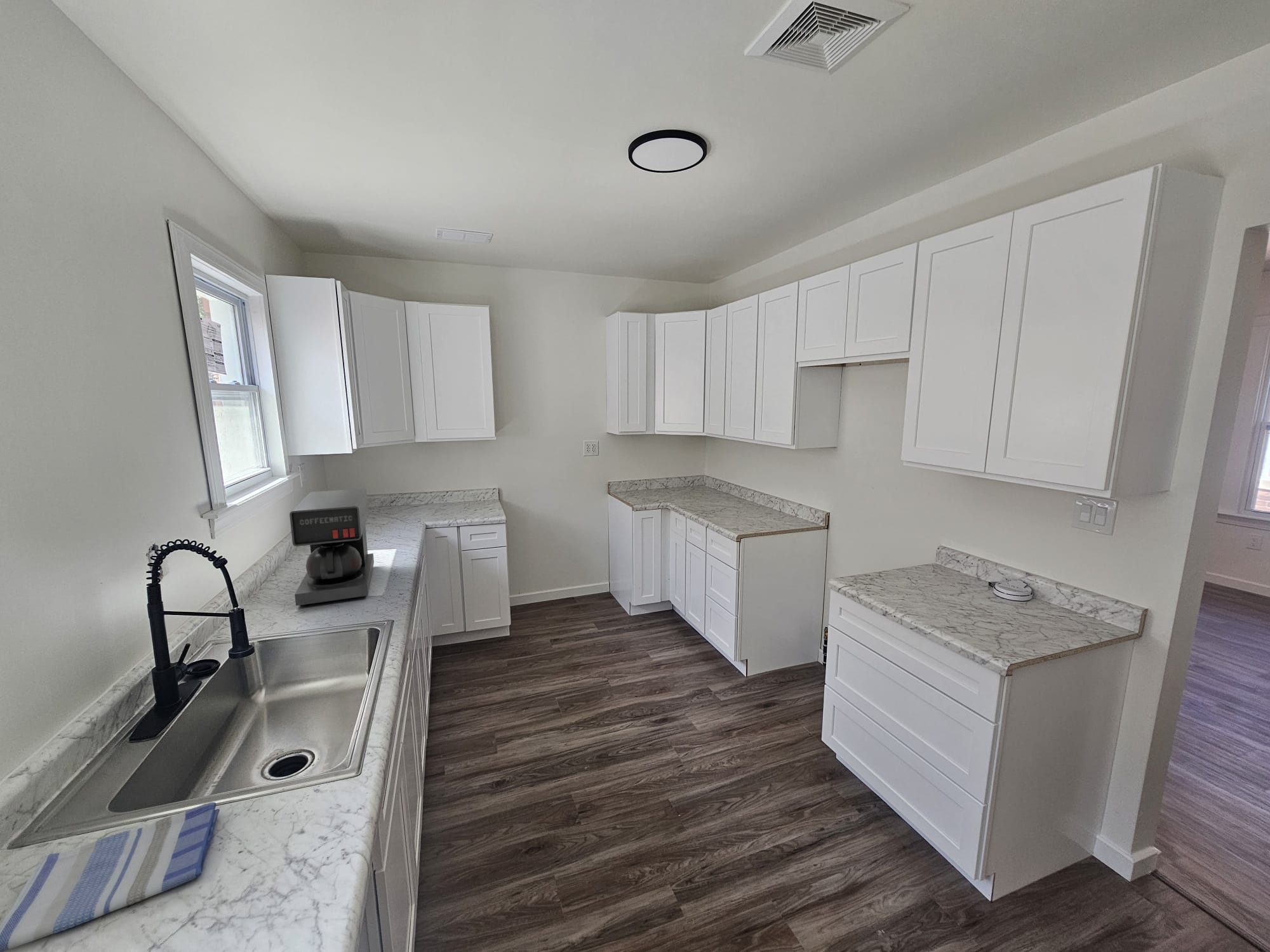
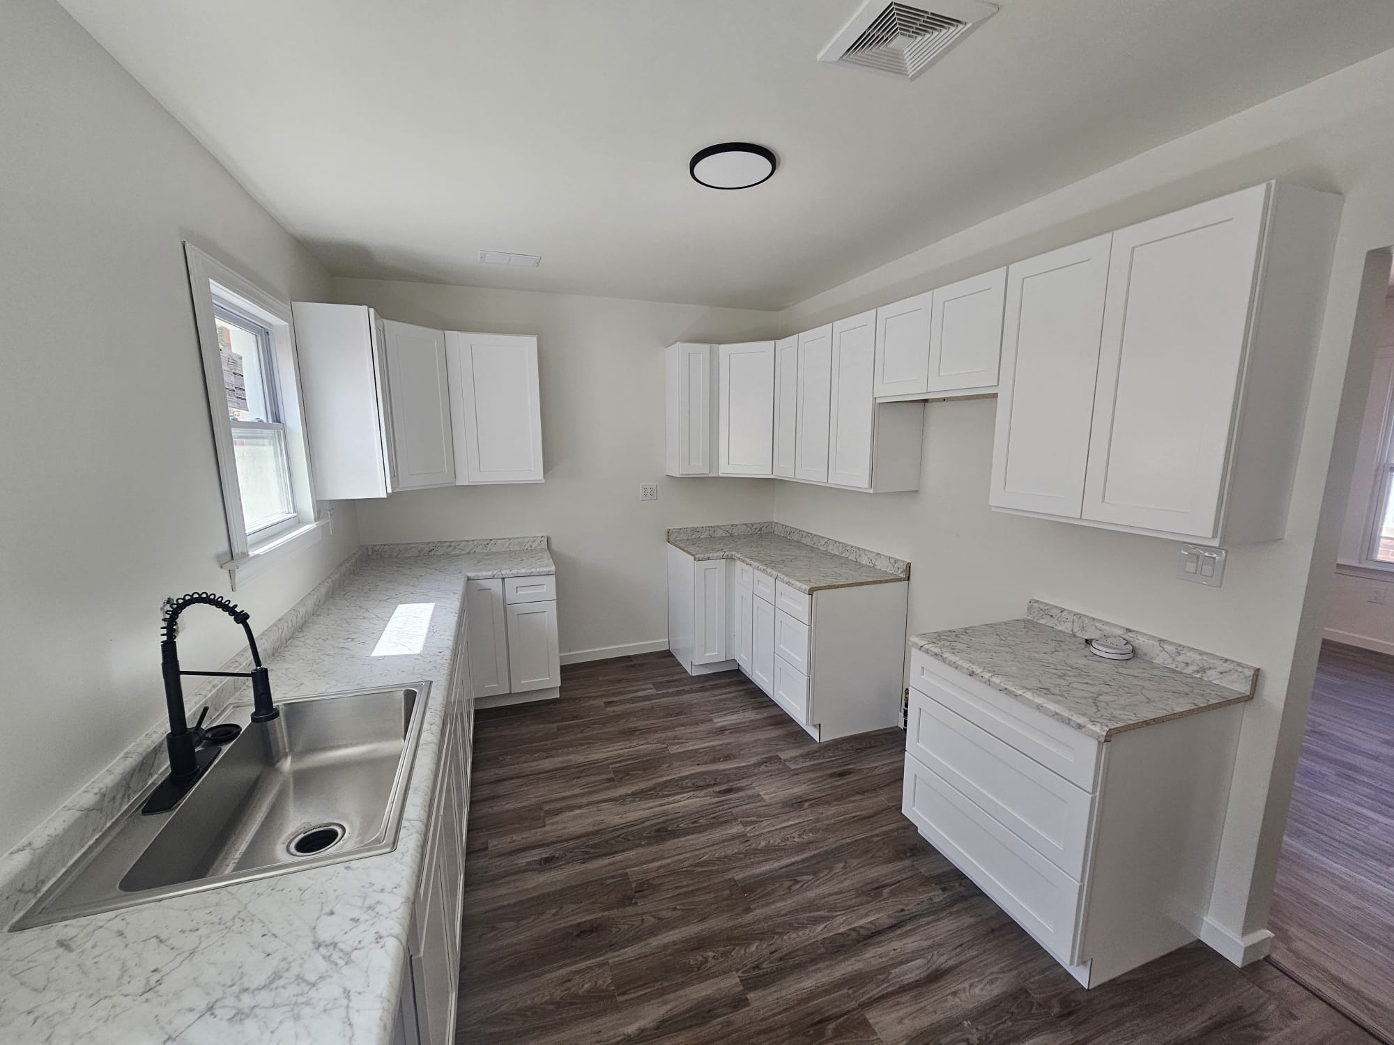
- dish towel (119, 867)
- coffee maker (336, 542)
